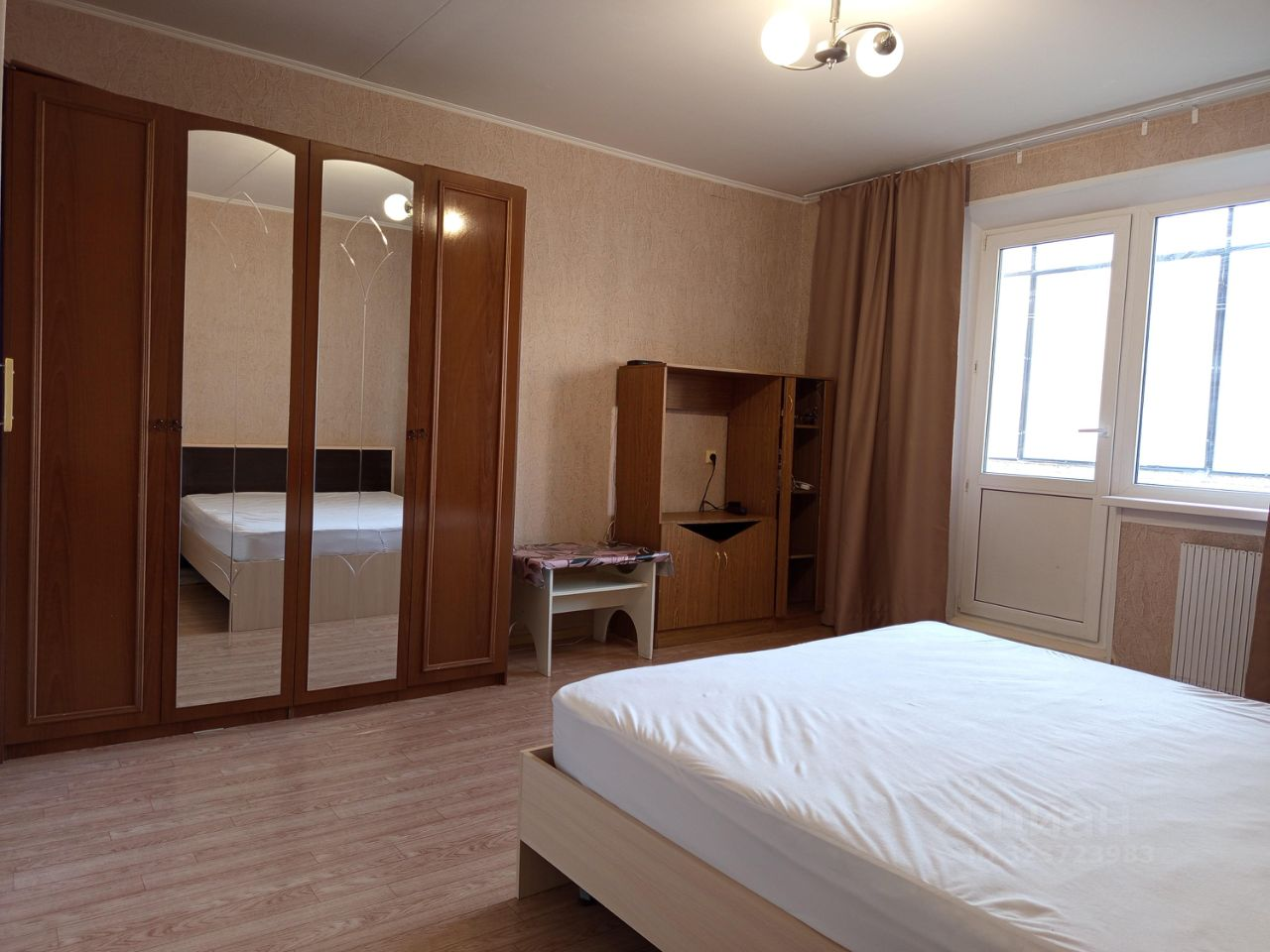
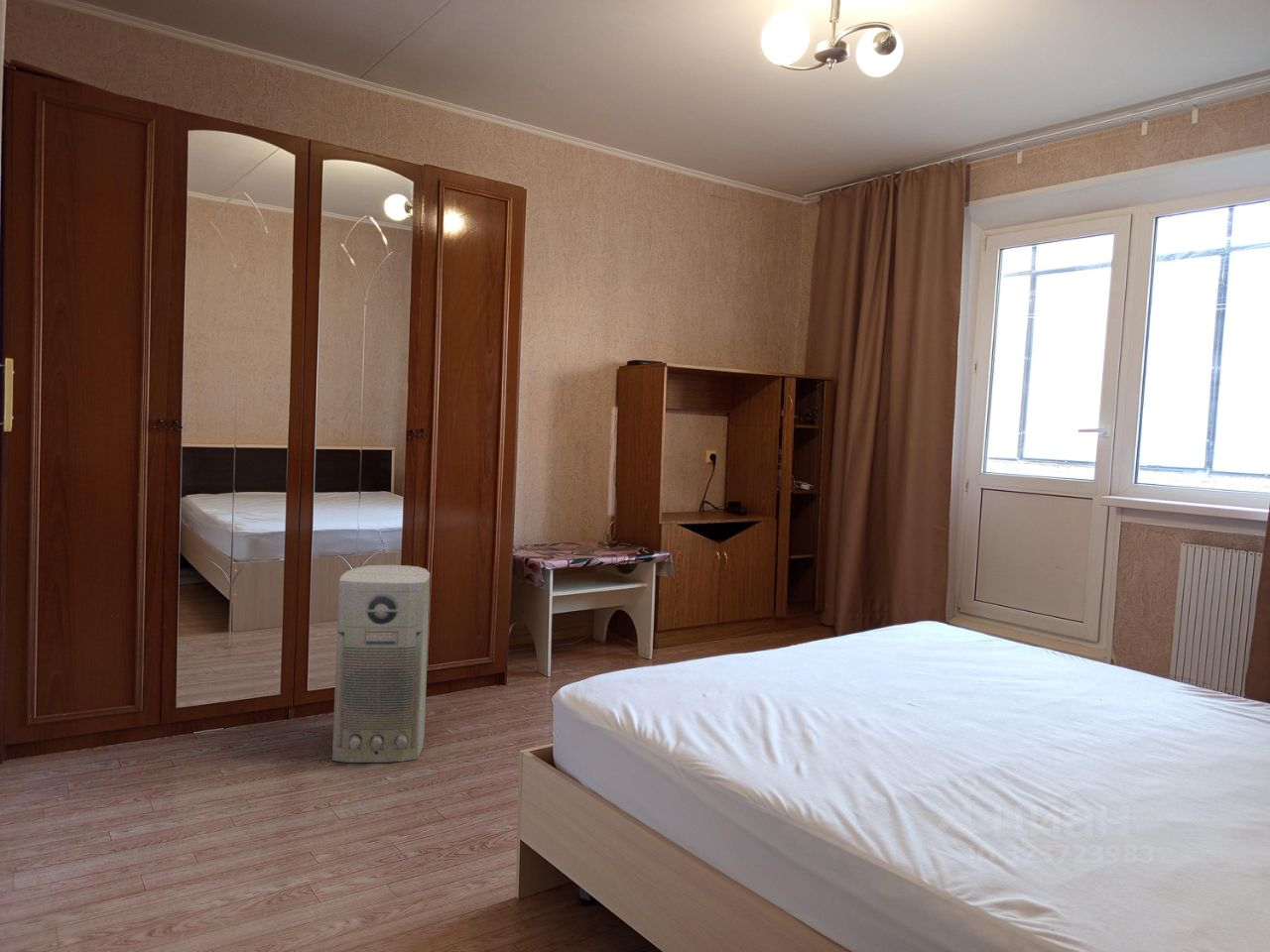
+ air purifier (384, 657)
